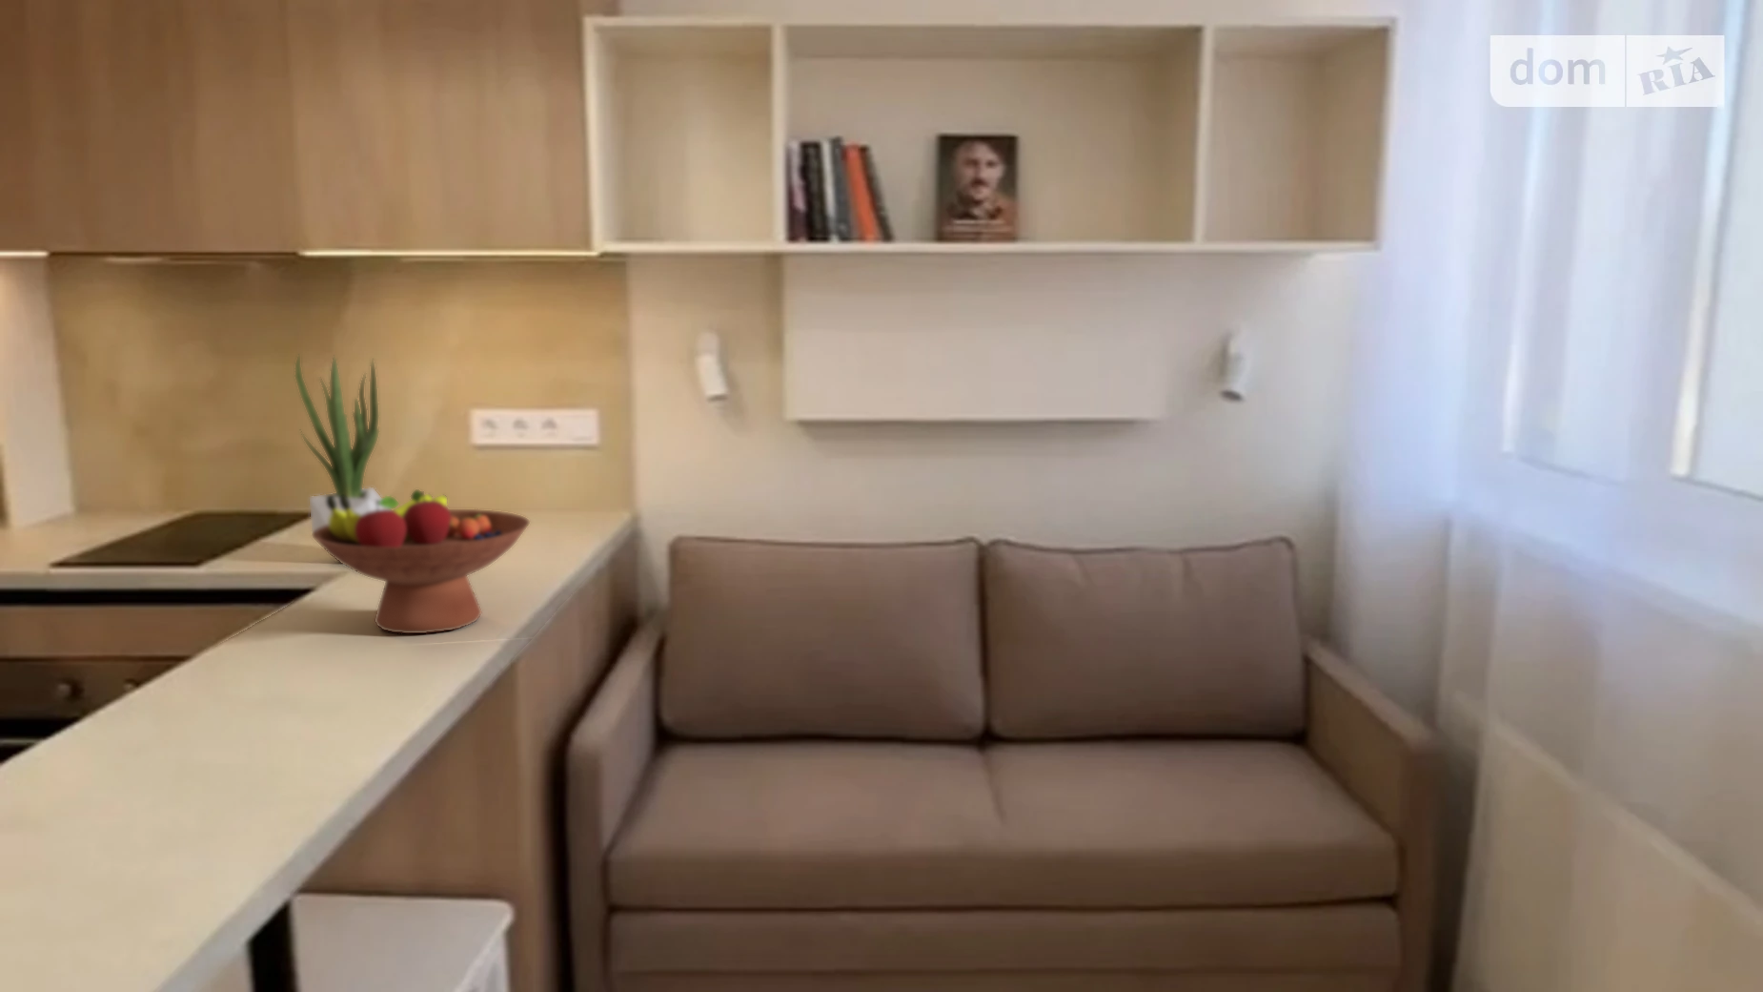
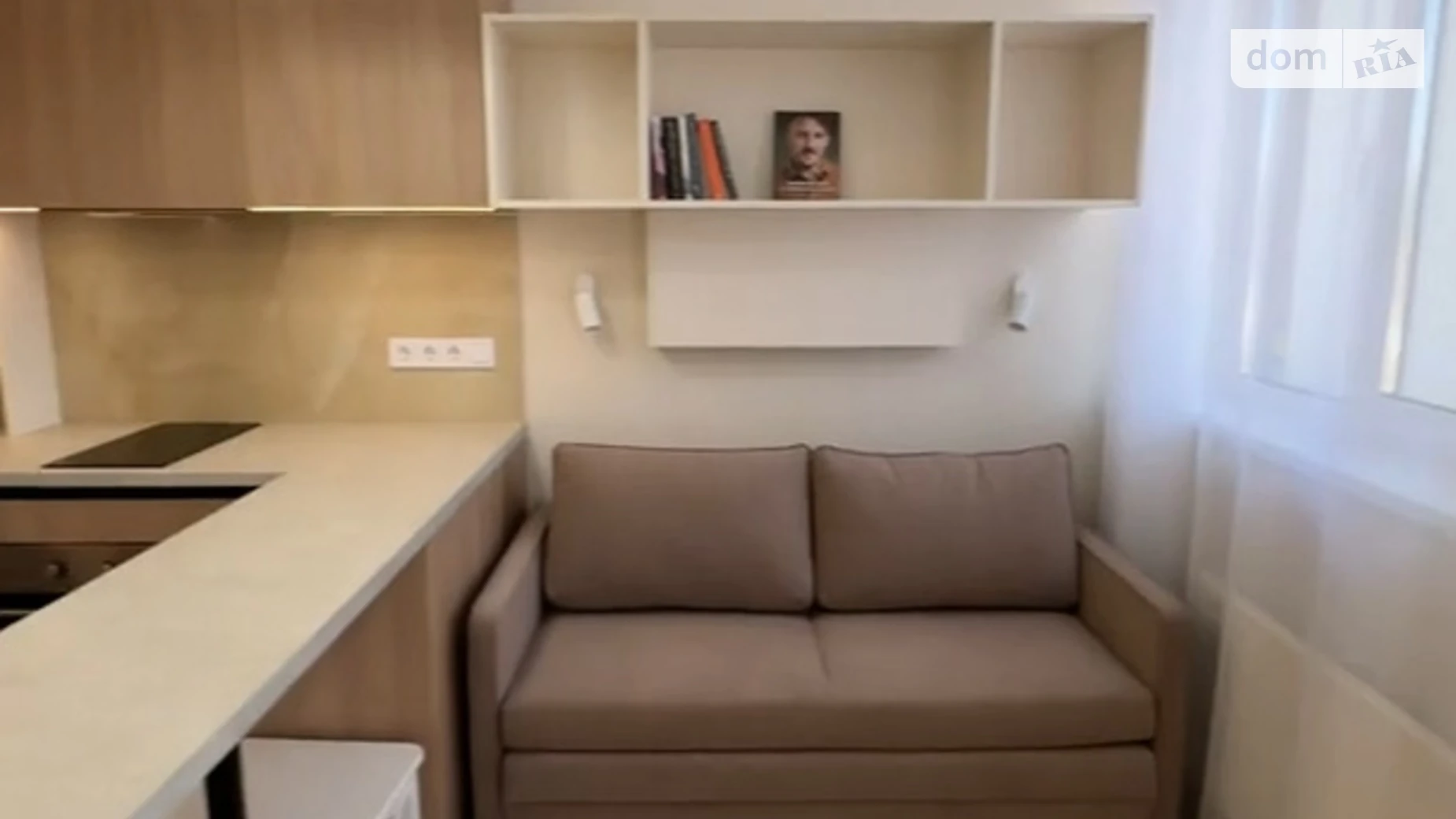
- fruit bowl (425, 556)
- potted plant (346, 458)
